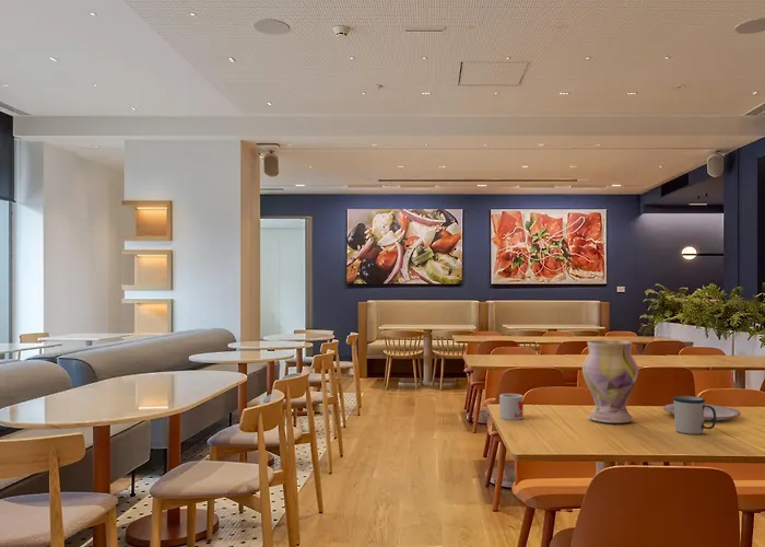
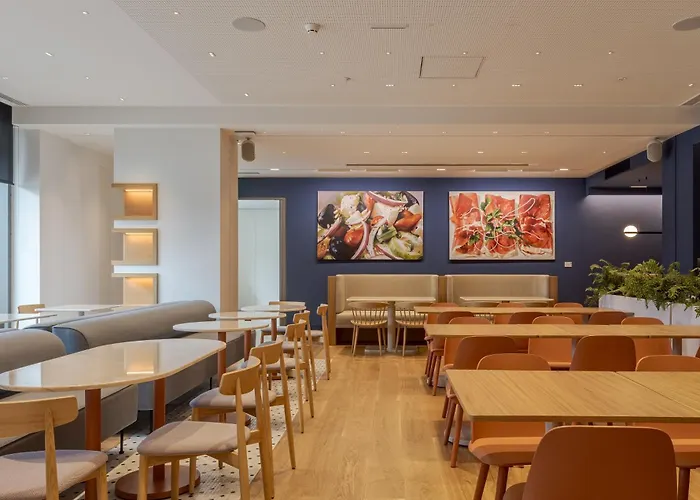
- mug (692, 415)
- vase (610, 381)
- plate (704, 412)
- mug (513, 406)
